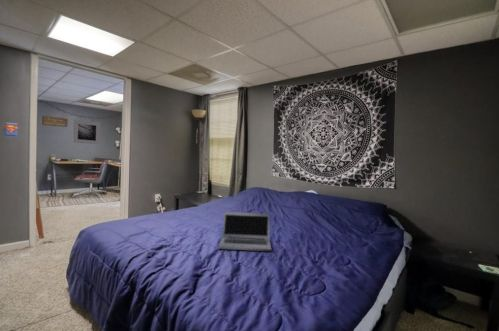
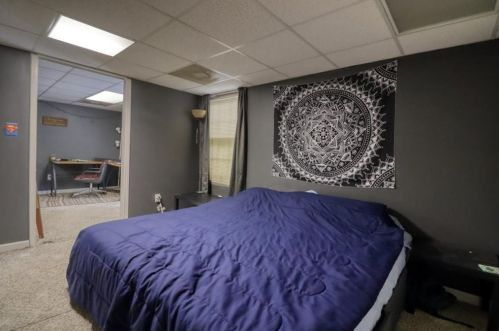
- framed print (87, 132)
- laptop (245, 230)
